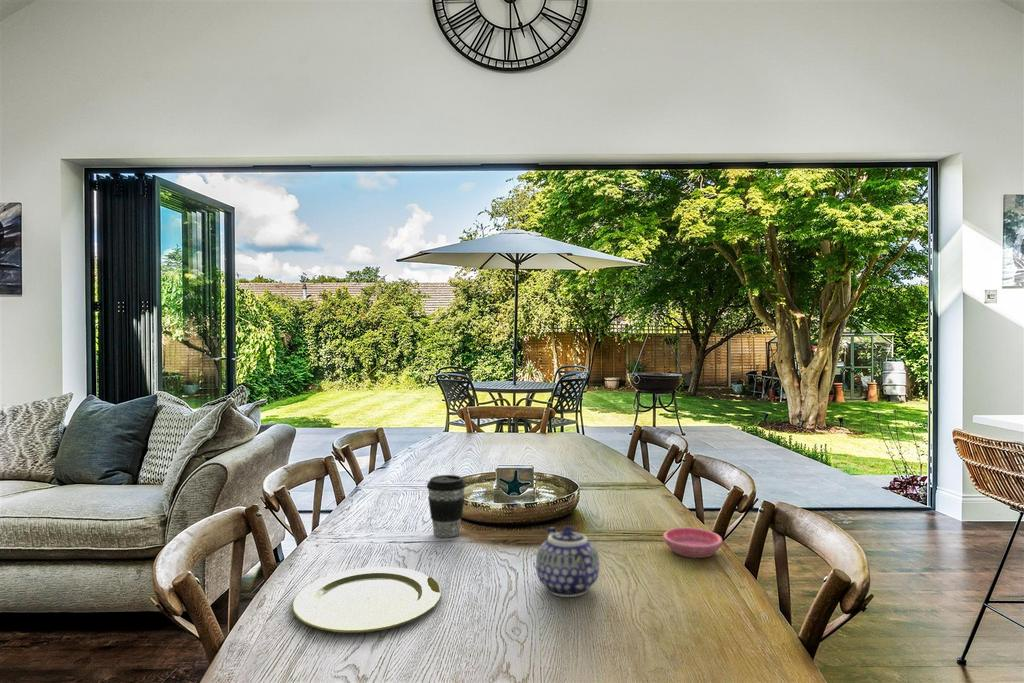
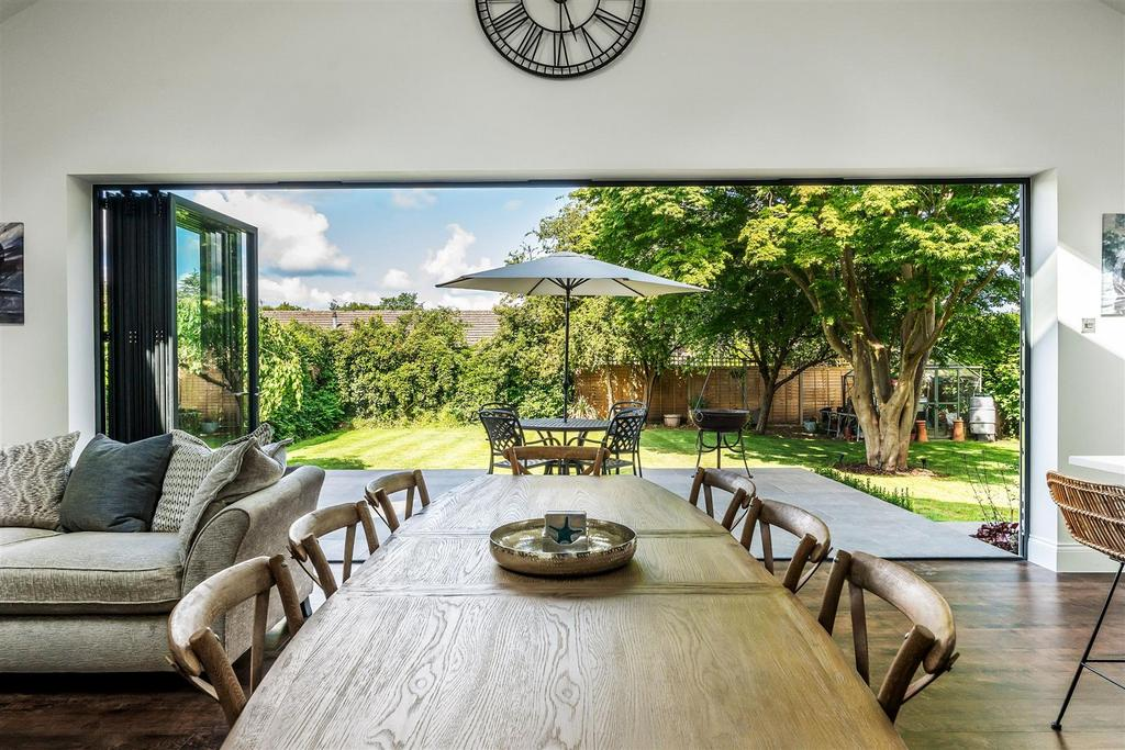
- coffee cup (446, 505)
- saucer (692, 543)
- plate (368, 596)
- teapot (567, 557)
